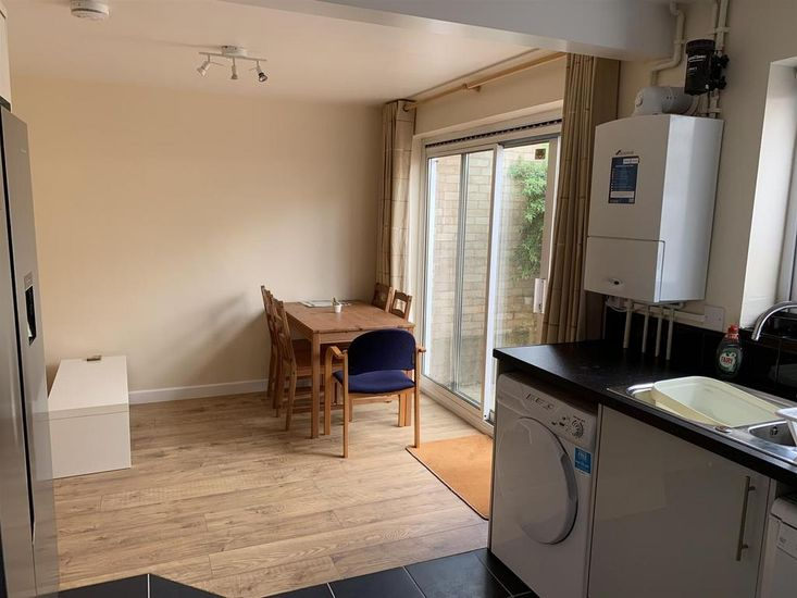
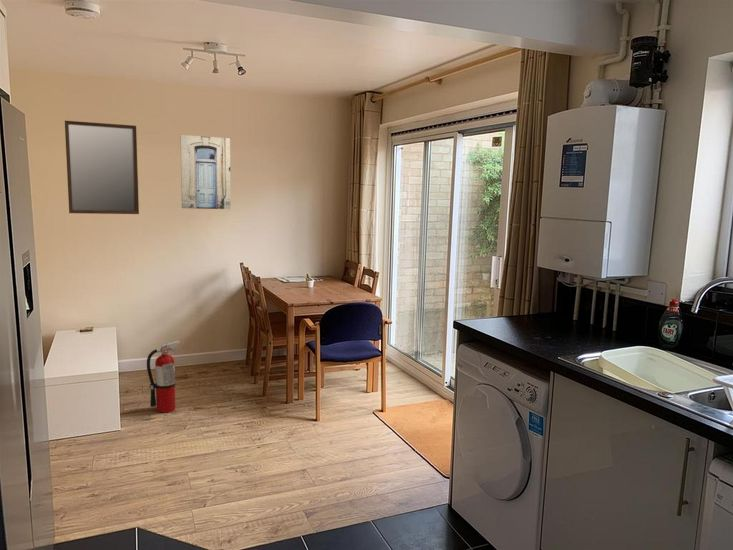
+ home mirror (103, 169)
+ wall art (206, 173)
+ fire extinguisher (164, 375)
